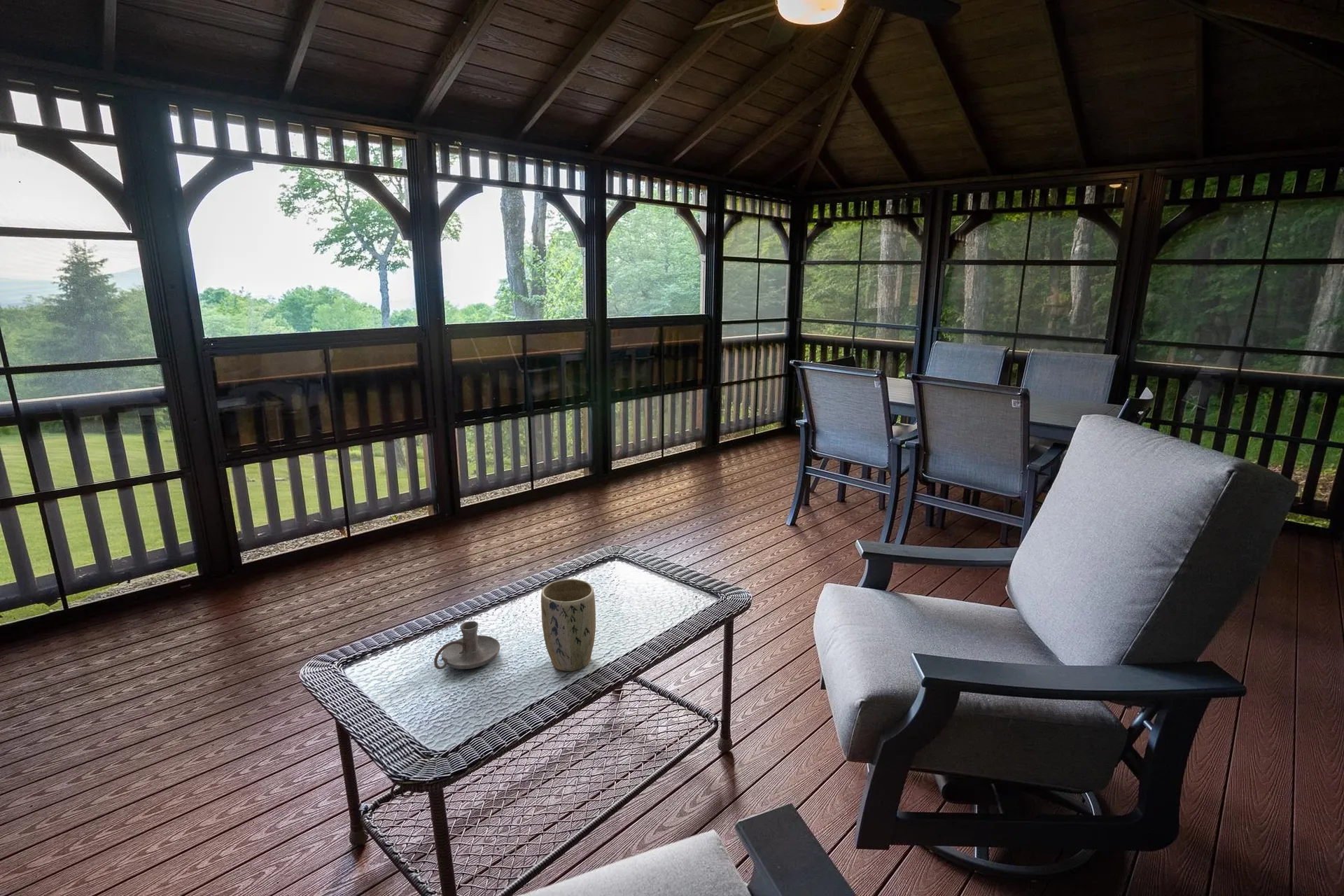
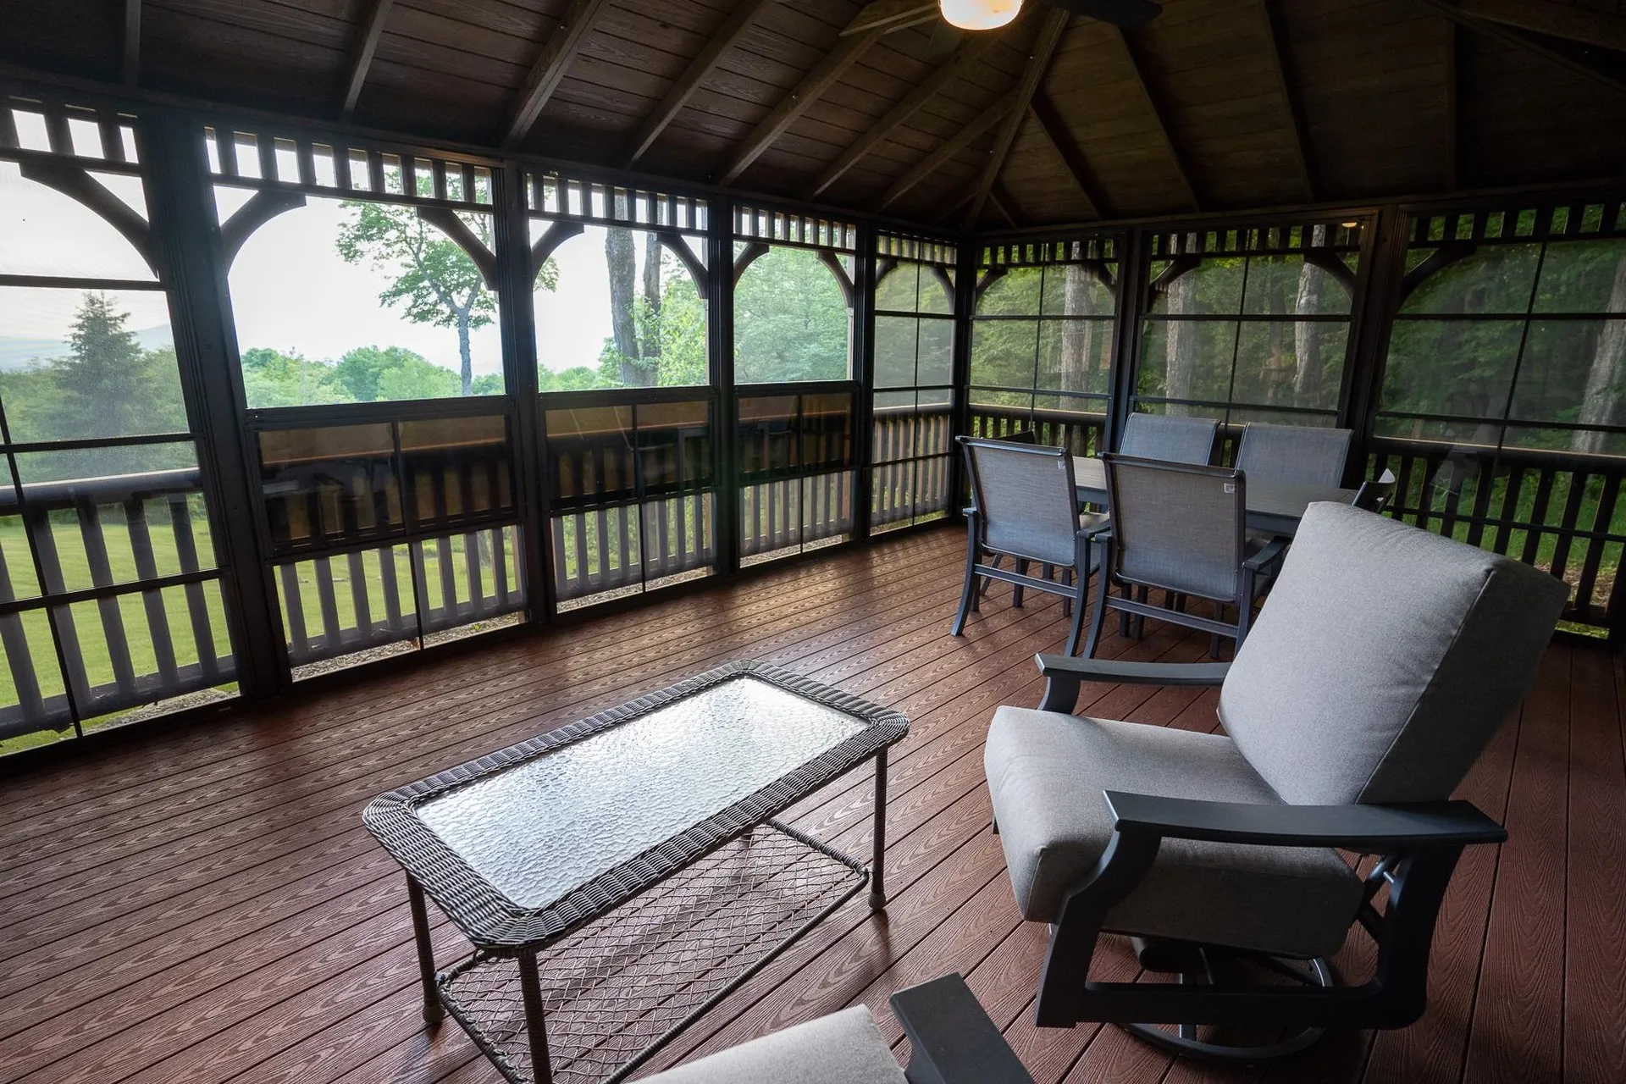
- candle holder (465, 645)
- plant pot (569, 626)
